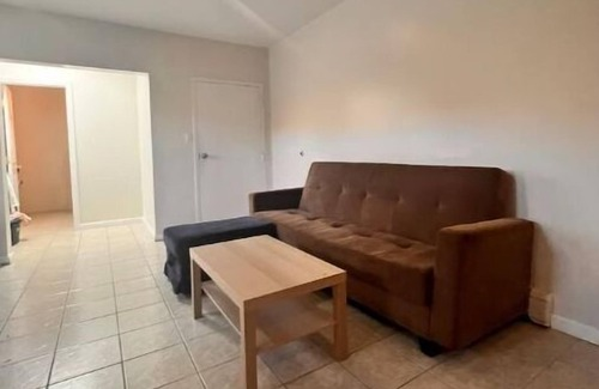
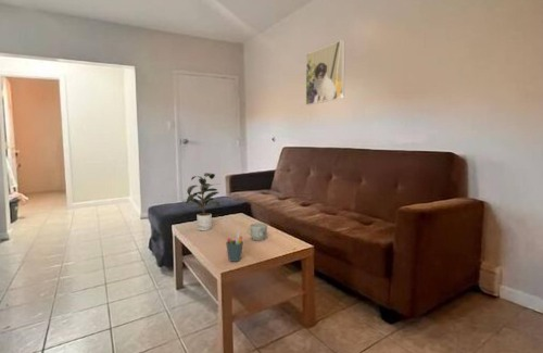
+ potted plant (199, 201)
+ mug (256, 231)
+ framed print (324, 75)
+ pen holder (235, 245)
